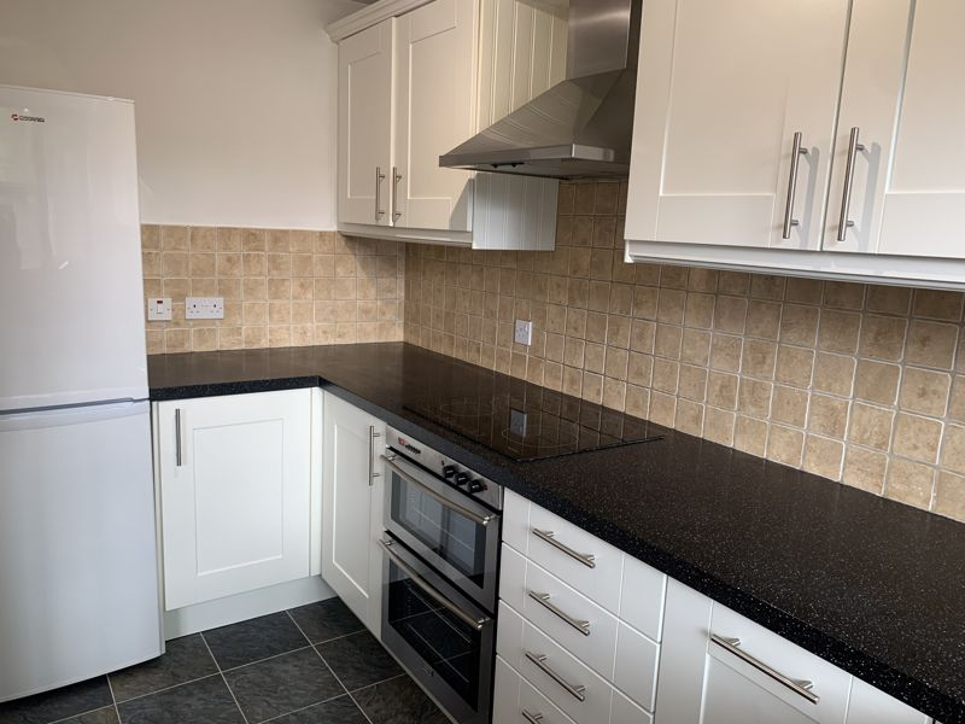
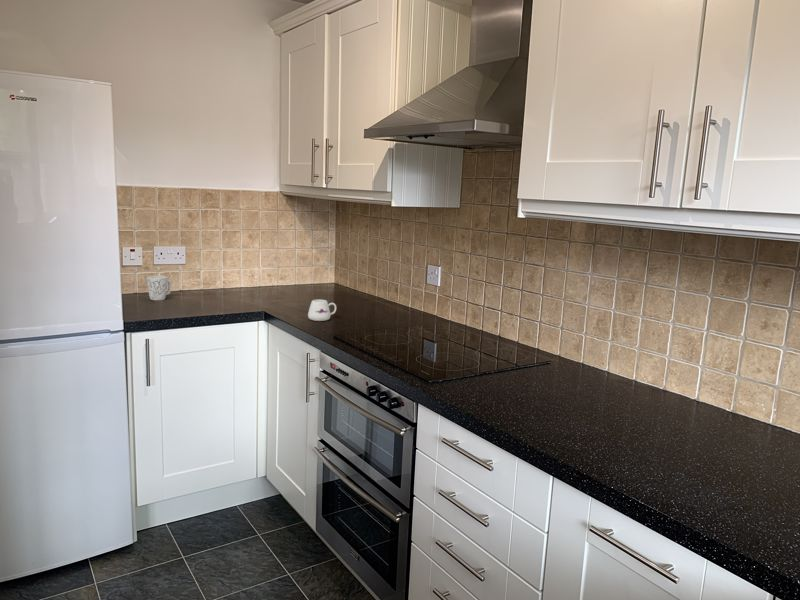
+ mug (322, 309)
+ mug (160, 287)
